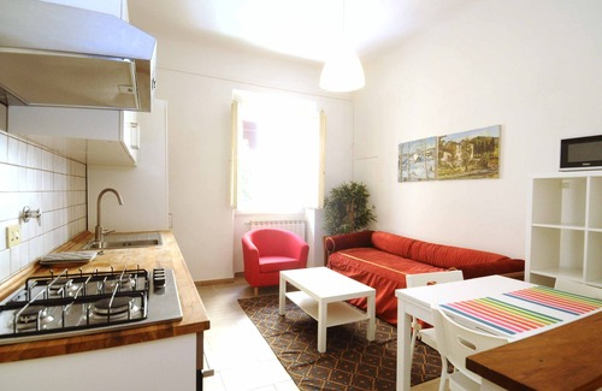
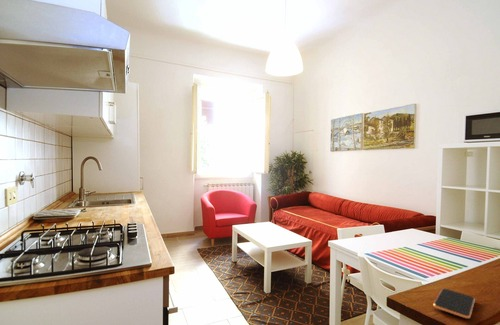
+ smartphone (454, 301)
